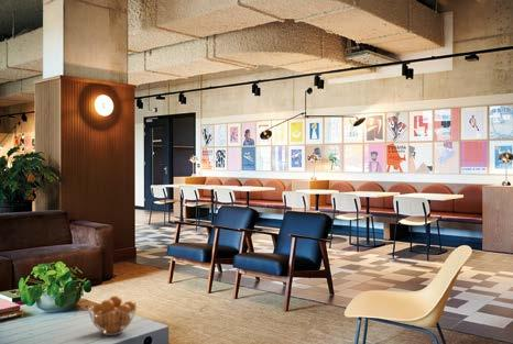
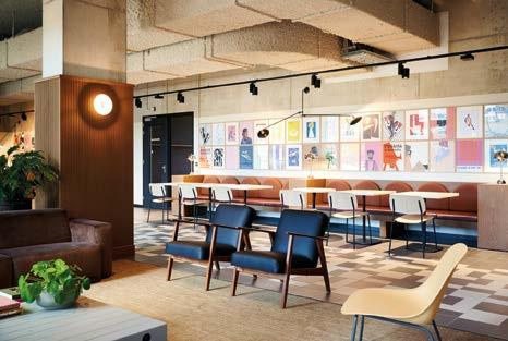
- fruit basket (112, 314)
